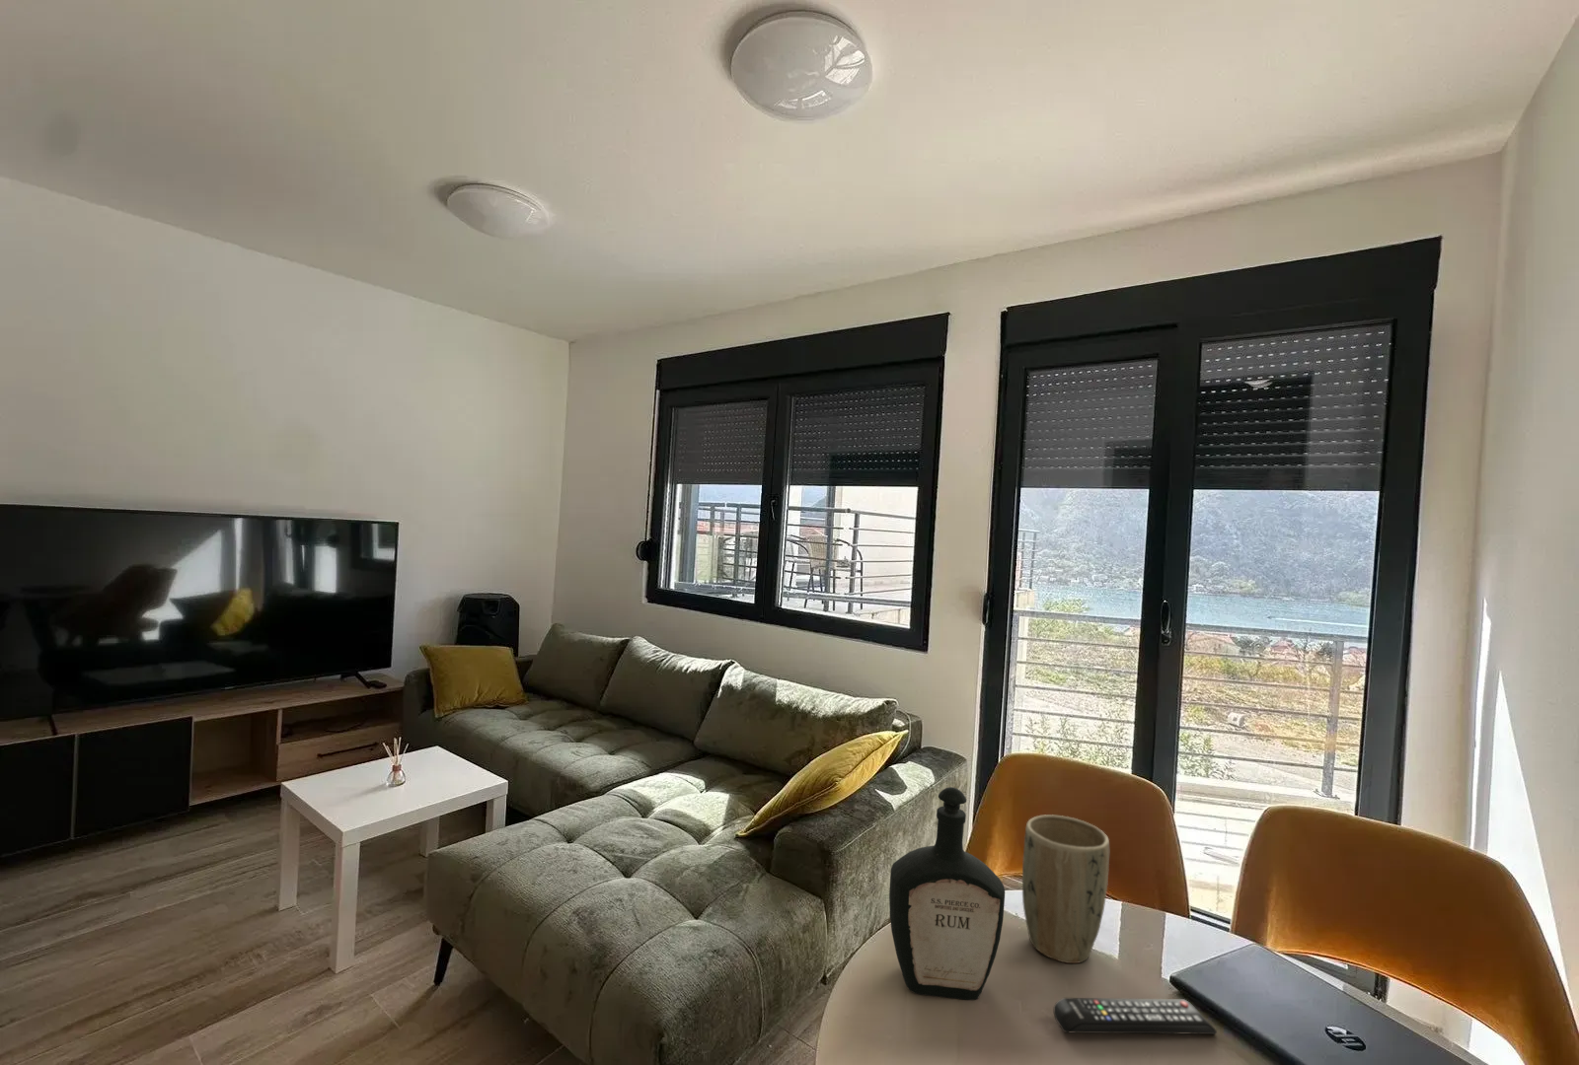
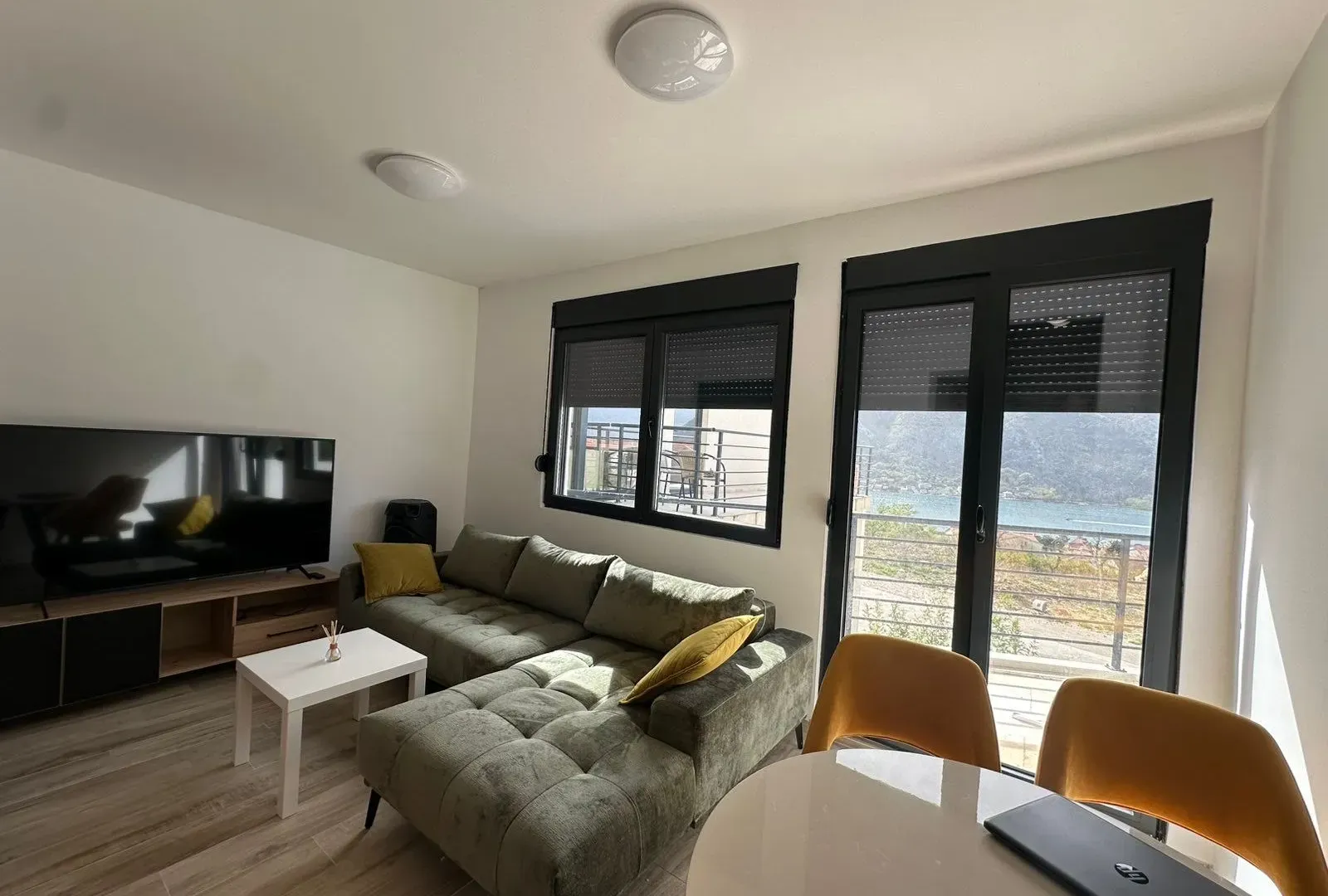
- plant pot (1063, 888)
- remote control (1134, 1017)
- bottle (946, 883)
